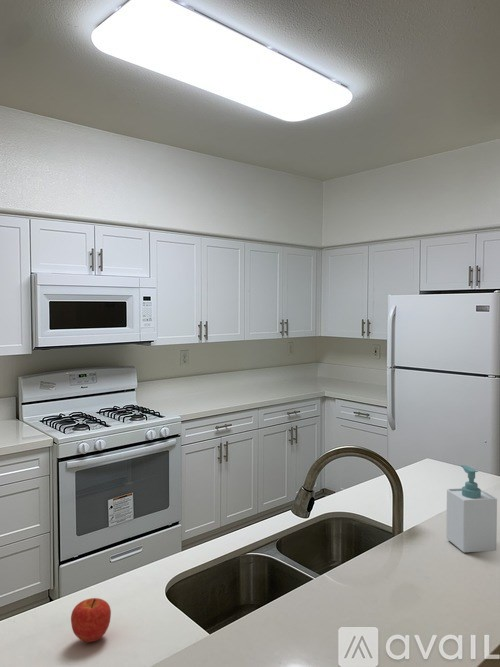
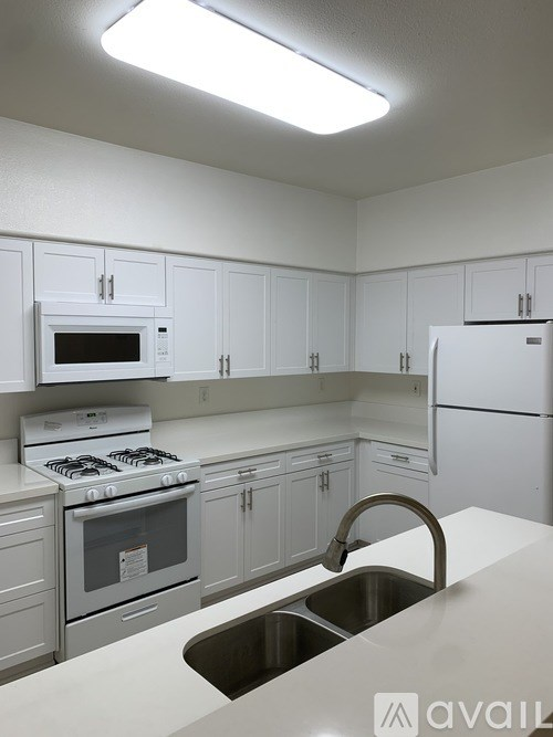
- fruit (91, 618)
- soap bottle (470, 506)
